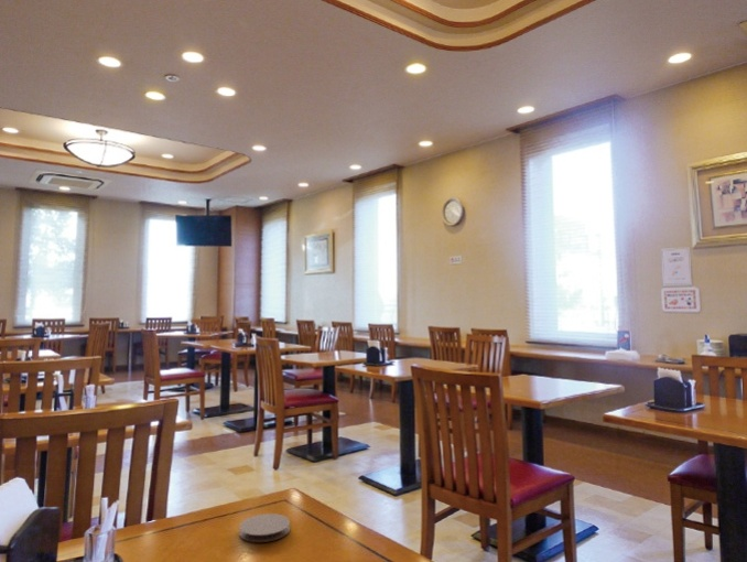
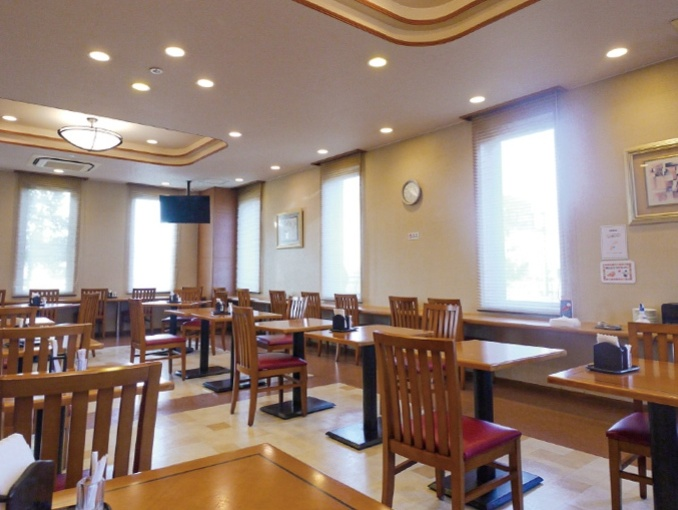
- coaster (264, 527)
